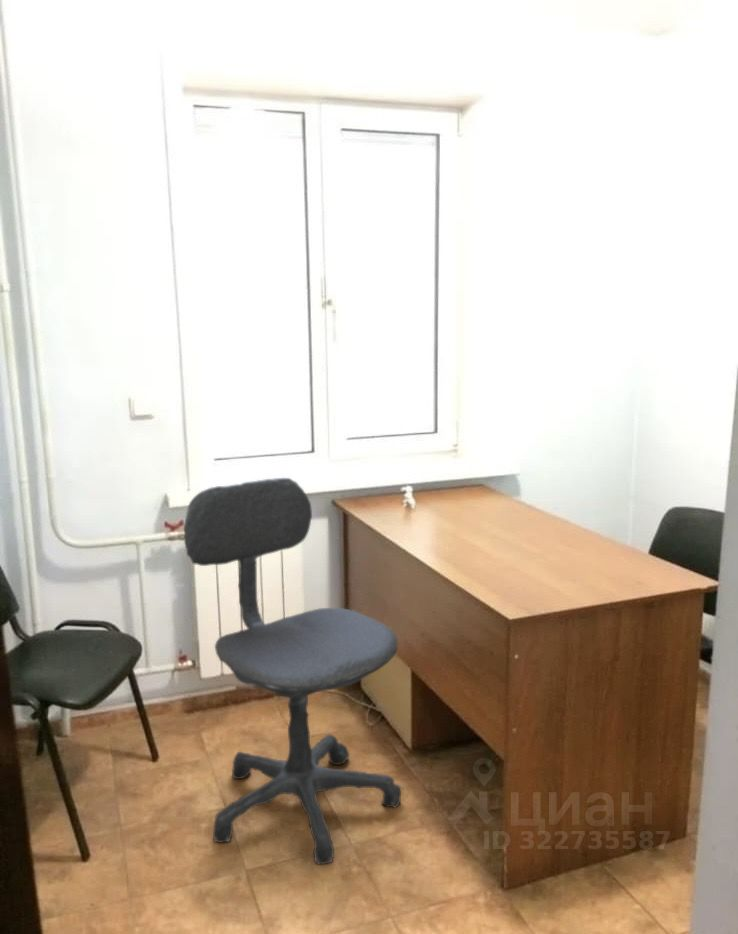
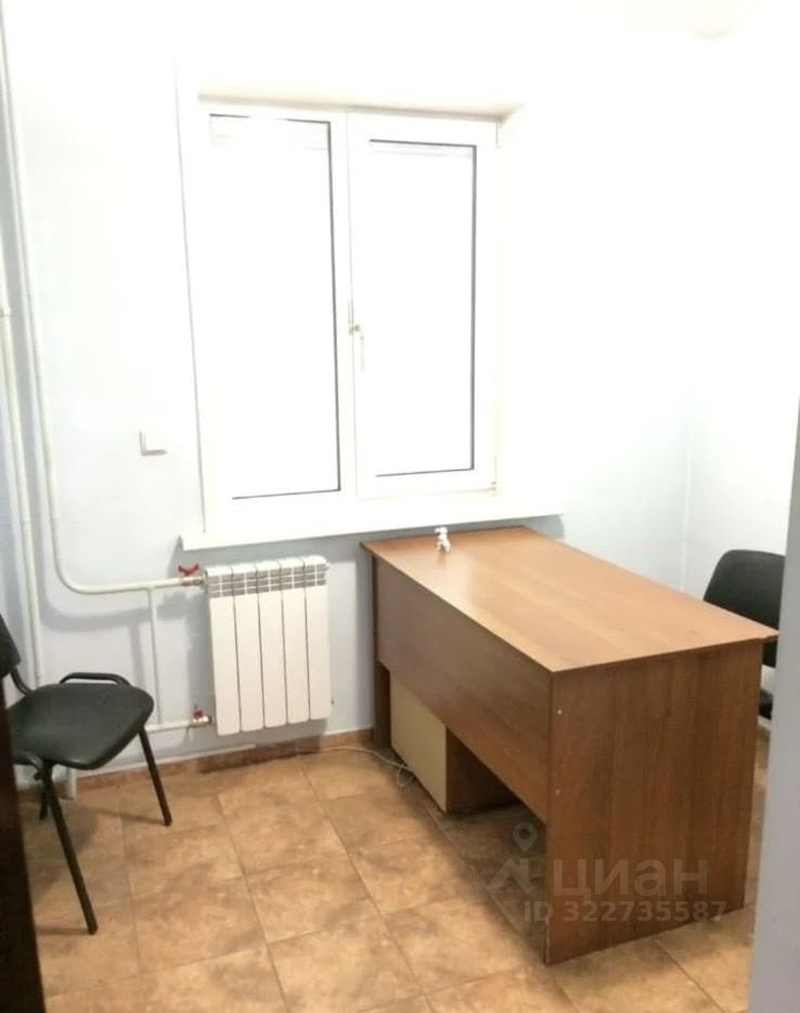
- office chair (292, 657)
